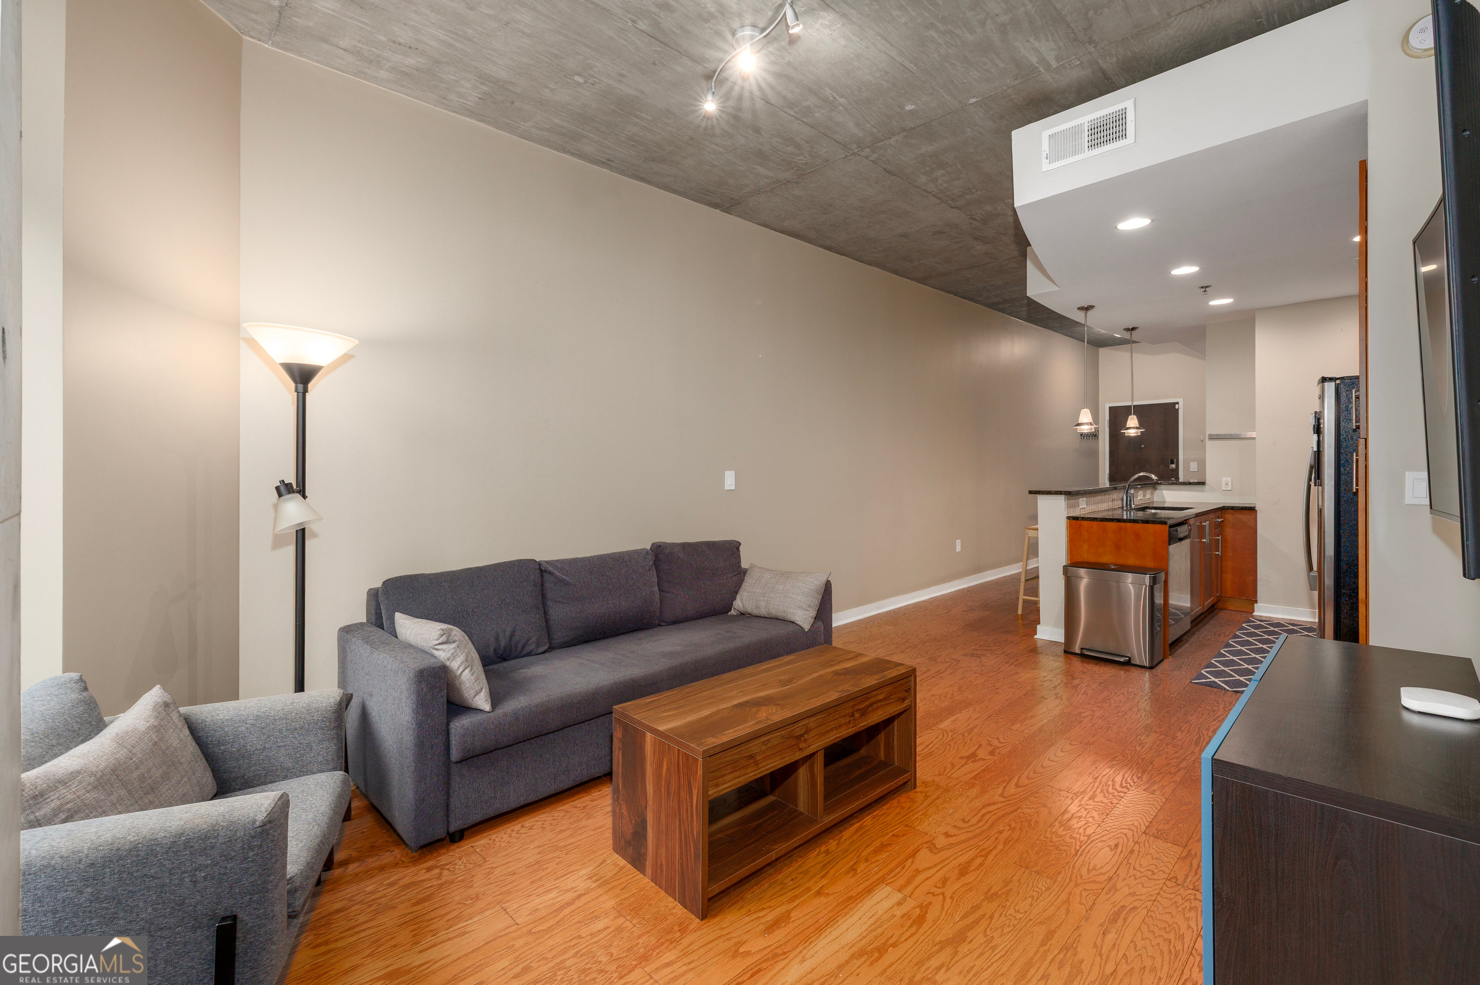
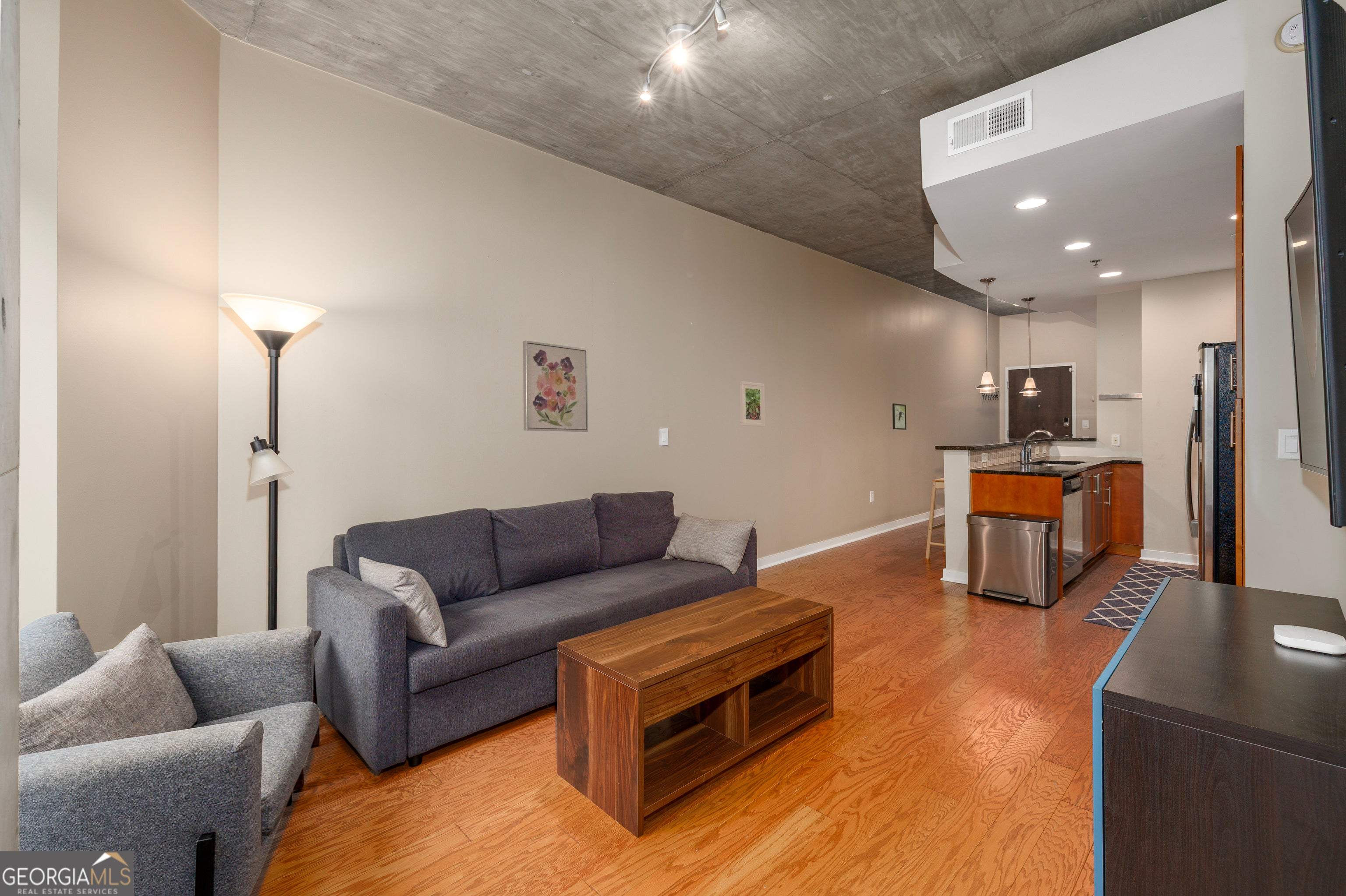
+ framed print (752, 404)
+ wall art (556, 388)
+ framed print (899, 416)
